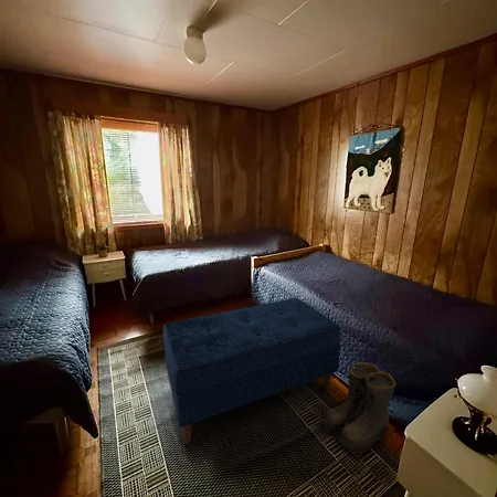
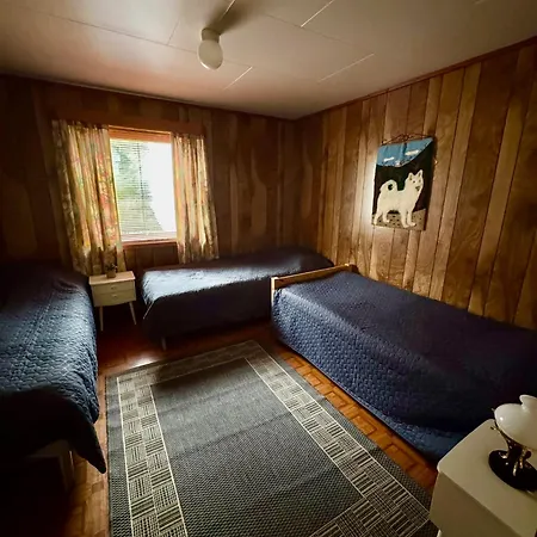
- boots (358, 403)
- bench (251, 358)
